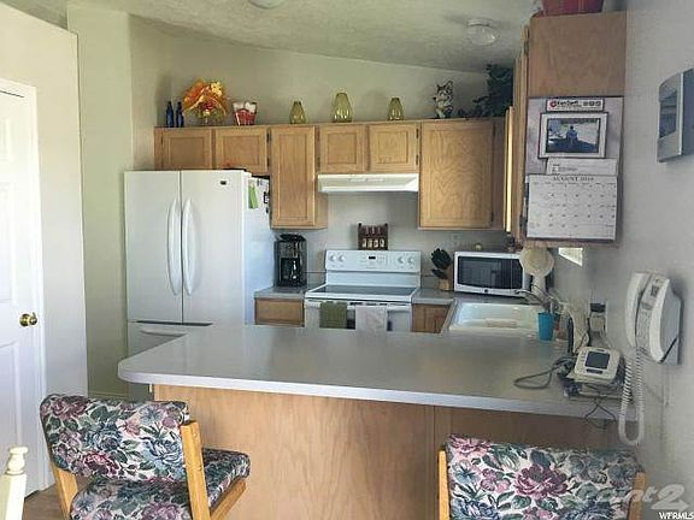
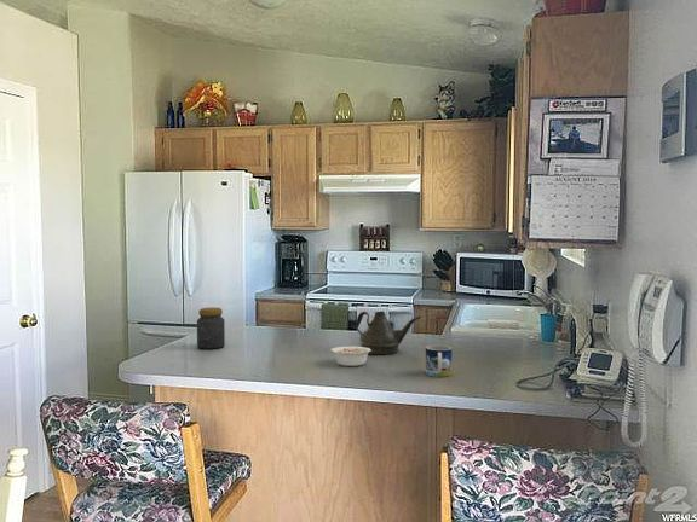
+ legume (352, 354)
+ jar (211, 327)
+ teapot (387, 331)
+ mug (438, 361)
